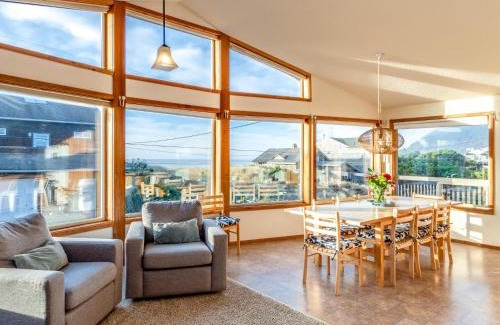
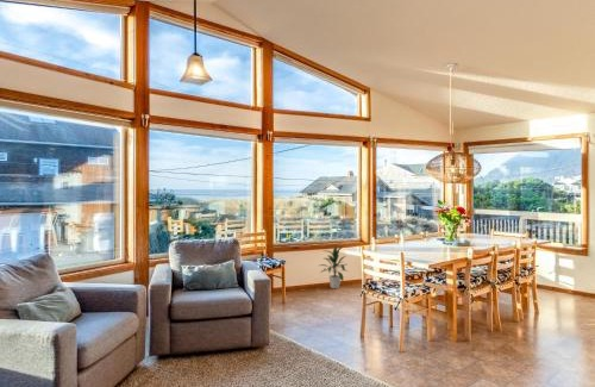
+ indoor plant (334, 266)
